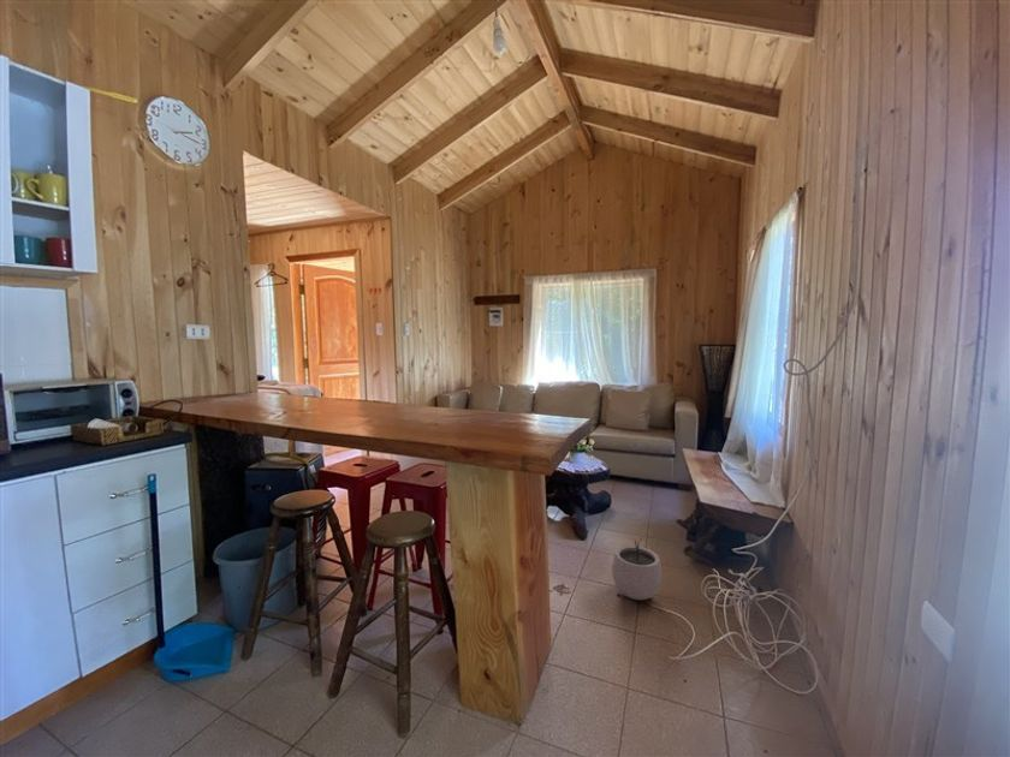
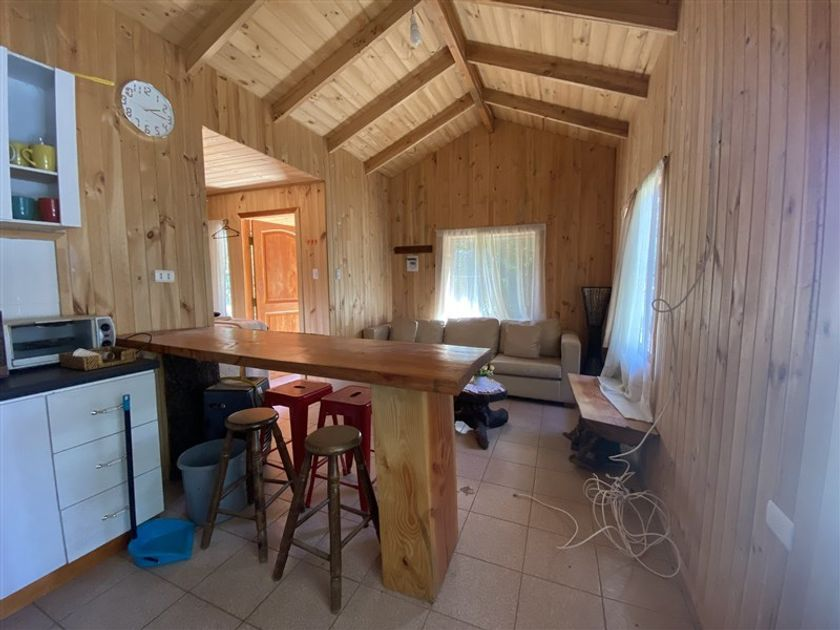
- plant pot (636, 566)
